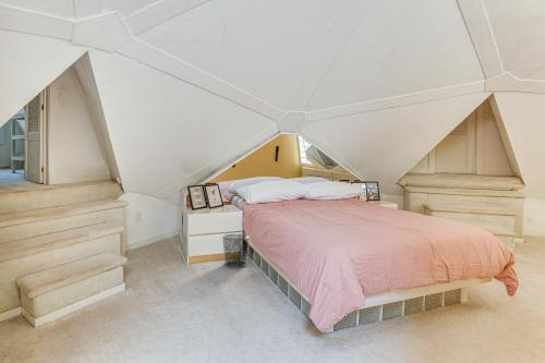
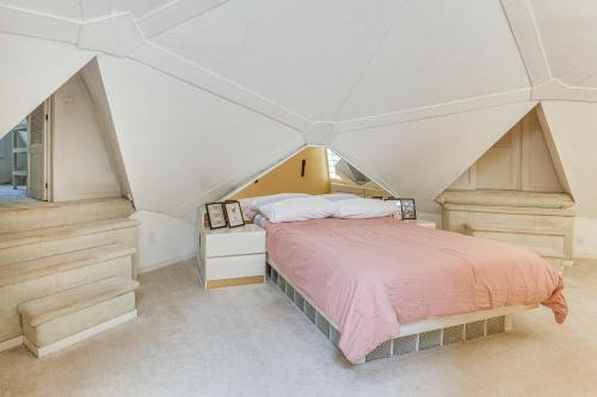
- waste bin (237, 250)
